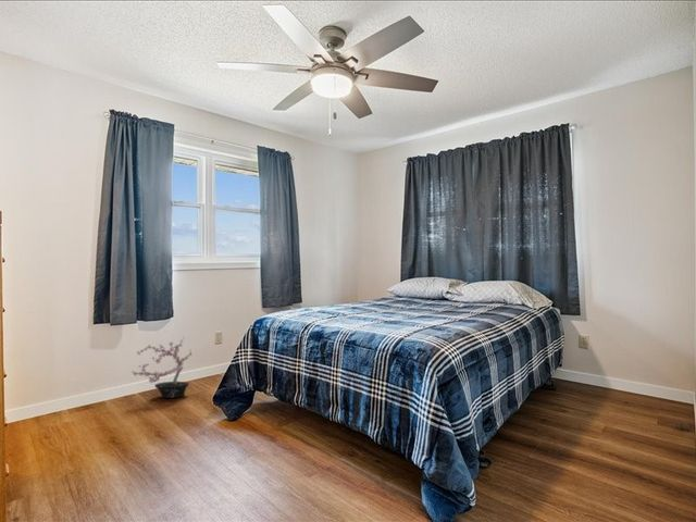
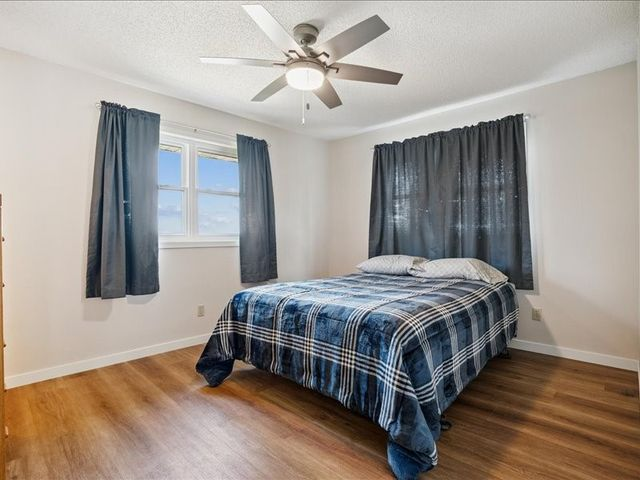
- potted plant (161, 372)
